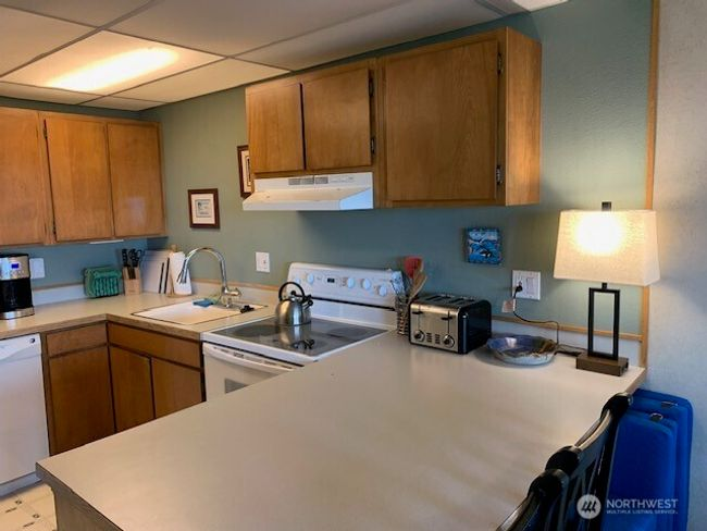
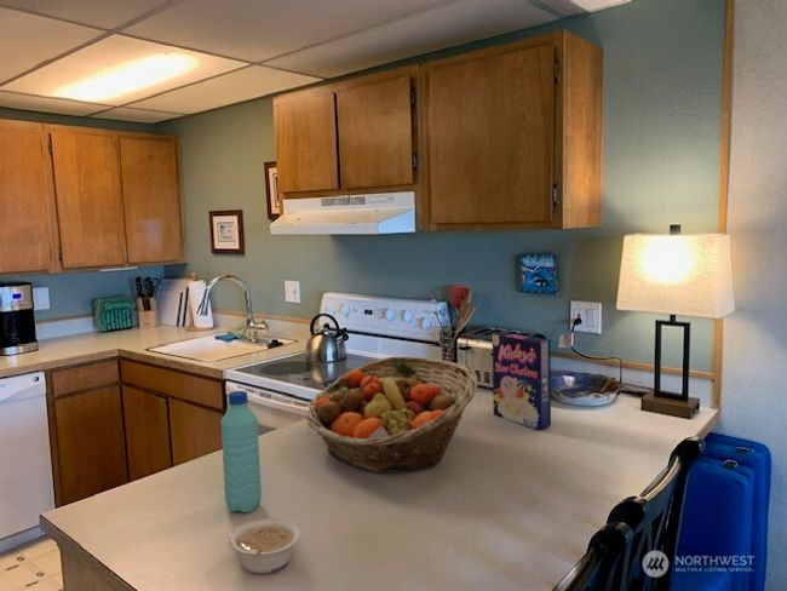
+ fruit basket (390, 408)
+ water bottle (241, 451)
+ cereal box (521, 378)
+ legume (265, 546)
